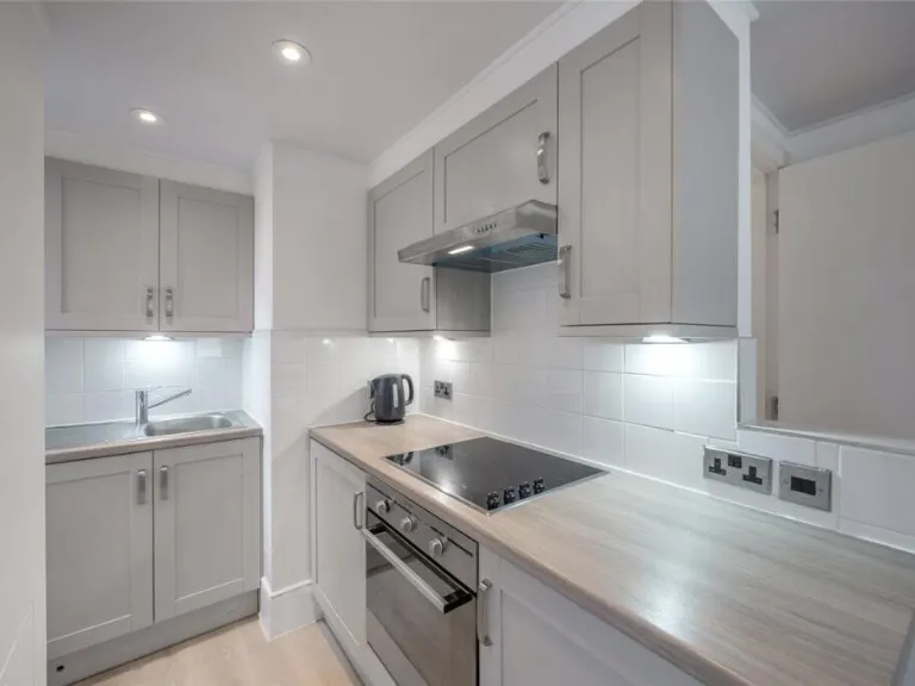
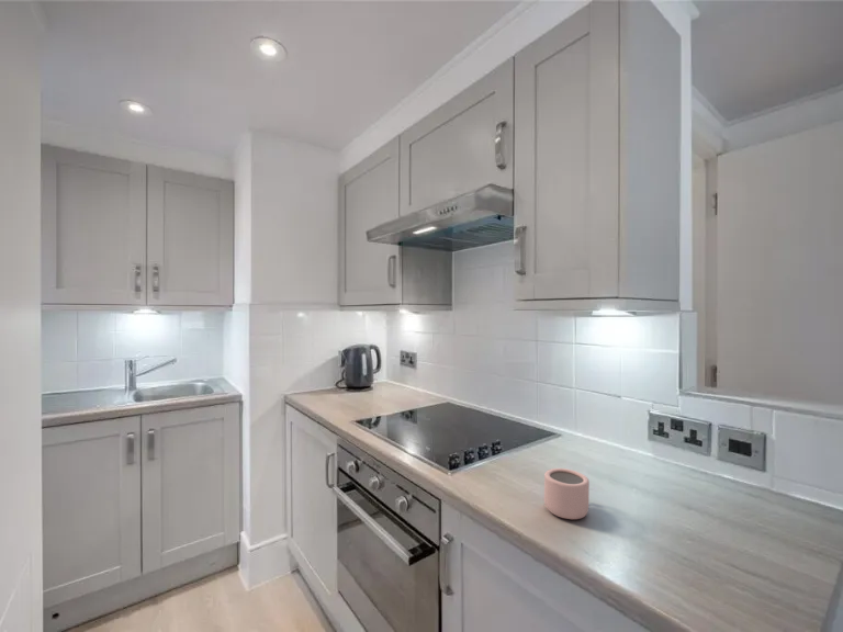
+ mug (569, 490)
